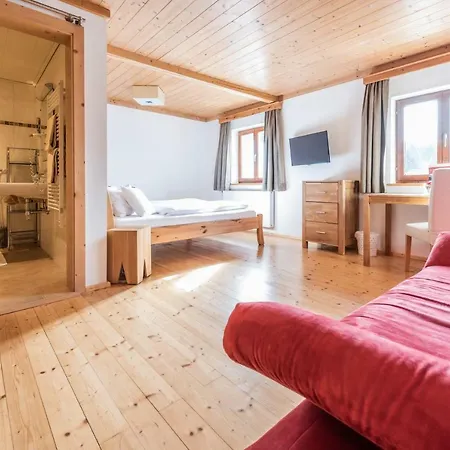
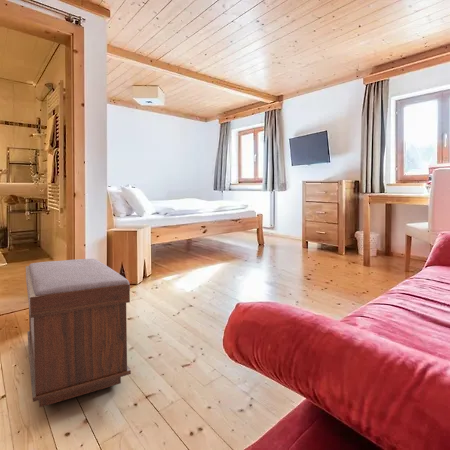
+ bench (72, 315)
